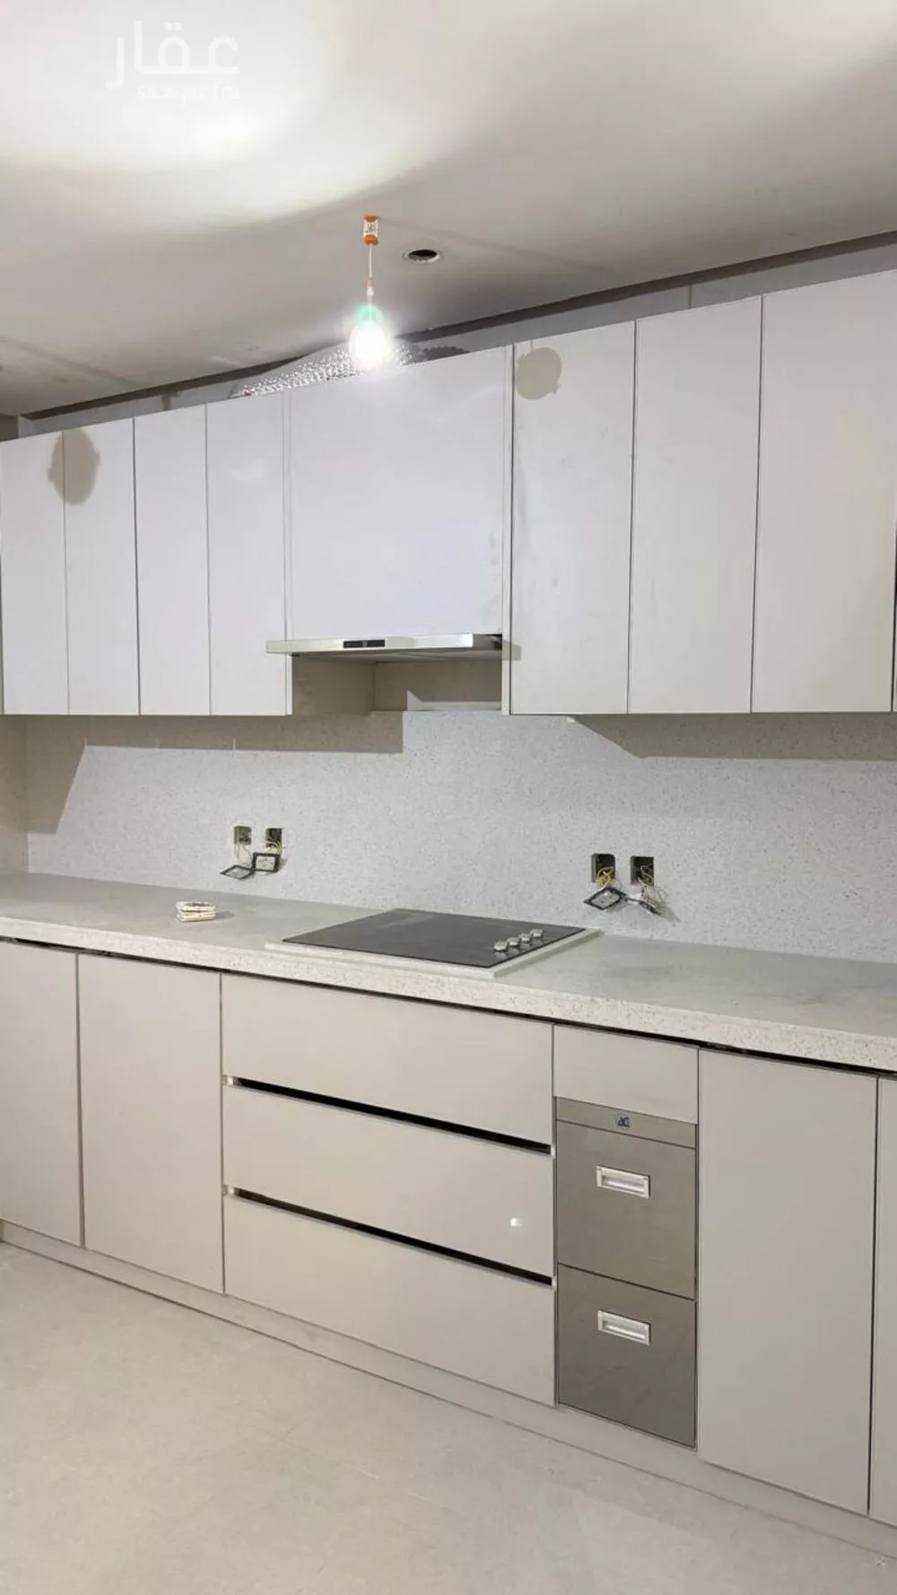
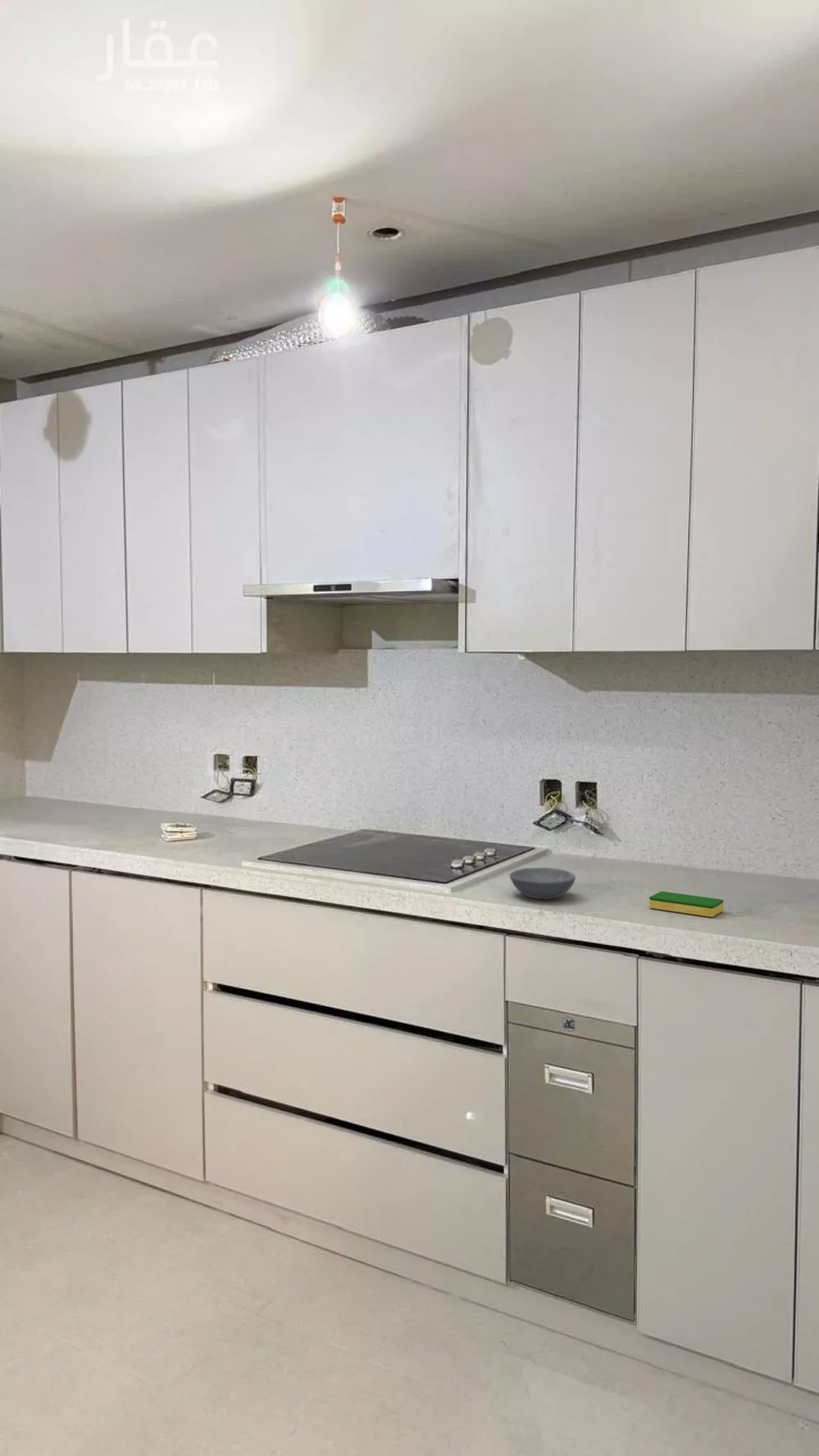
+ bowl (541, 884)
+ dish sponge (686, 904)
